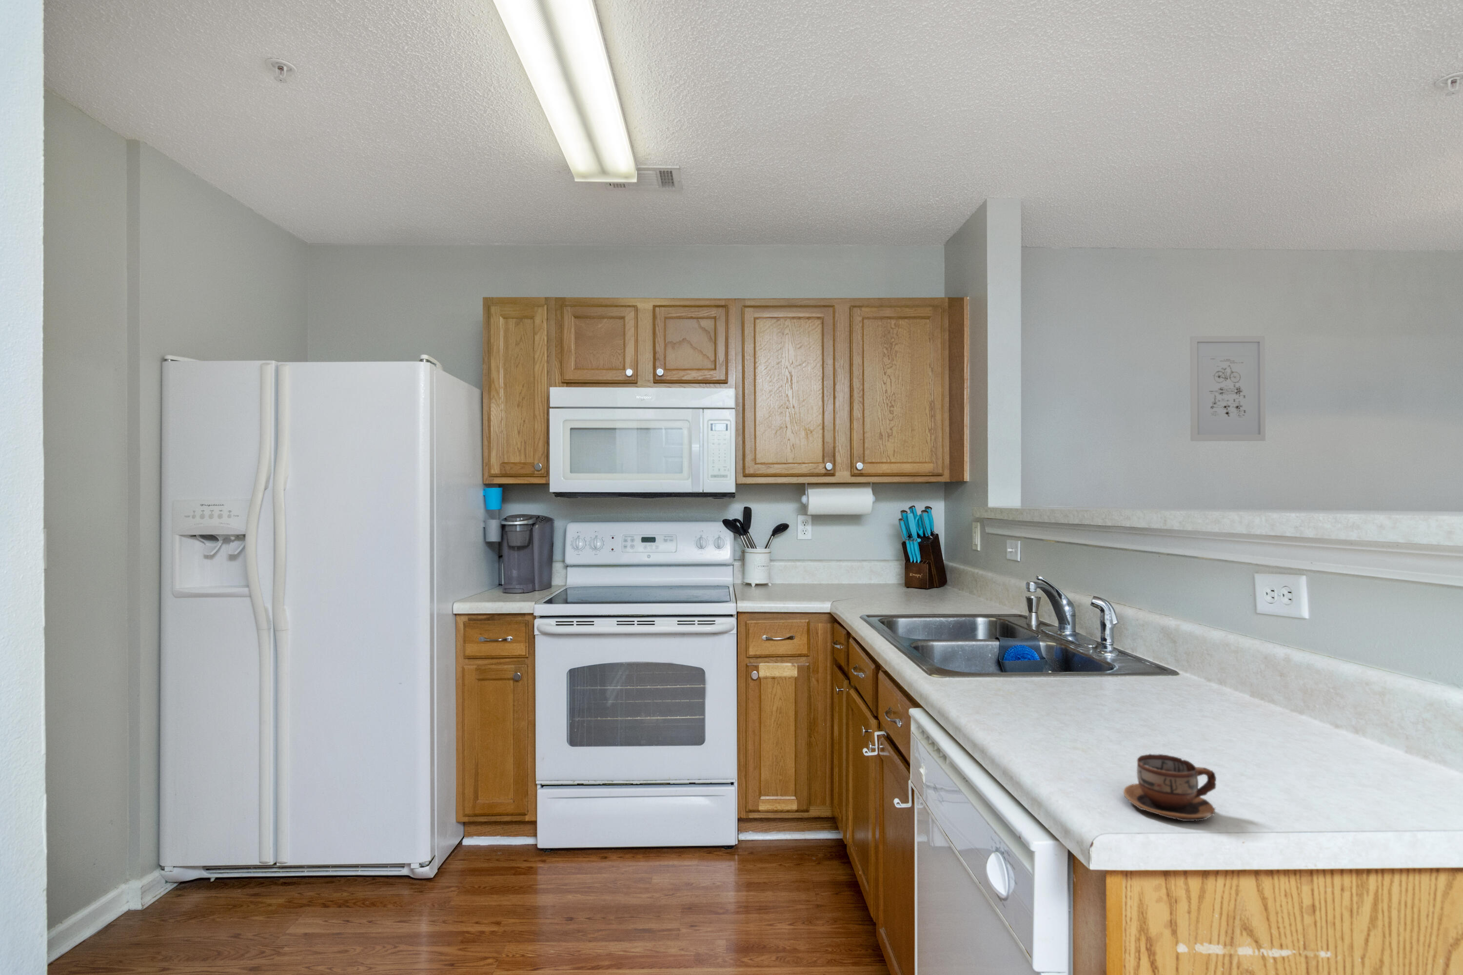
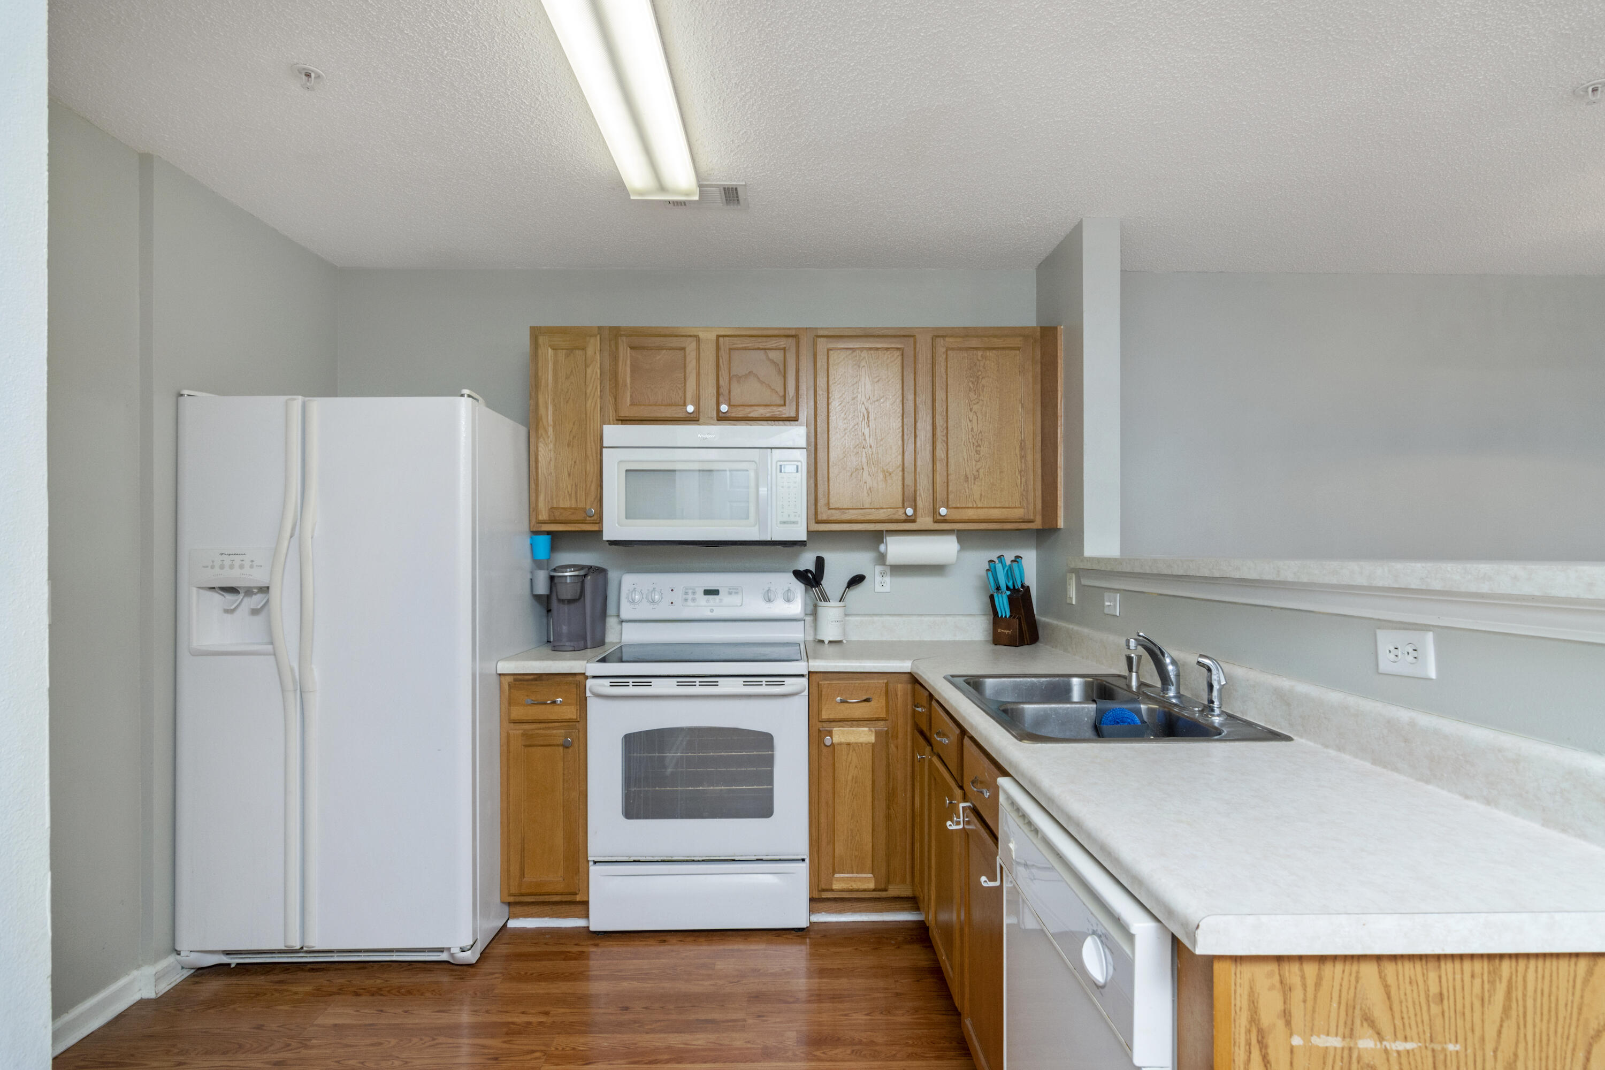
- wall art (1228, 388)
- cup (1171, 785)
